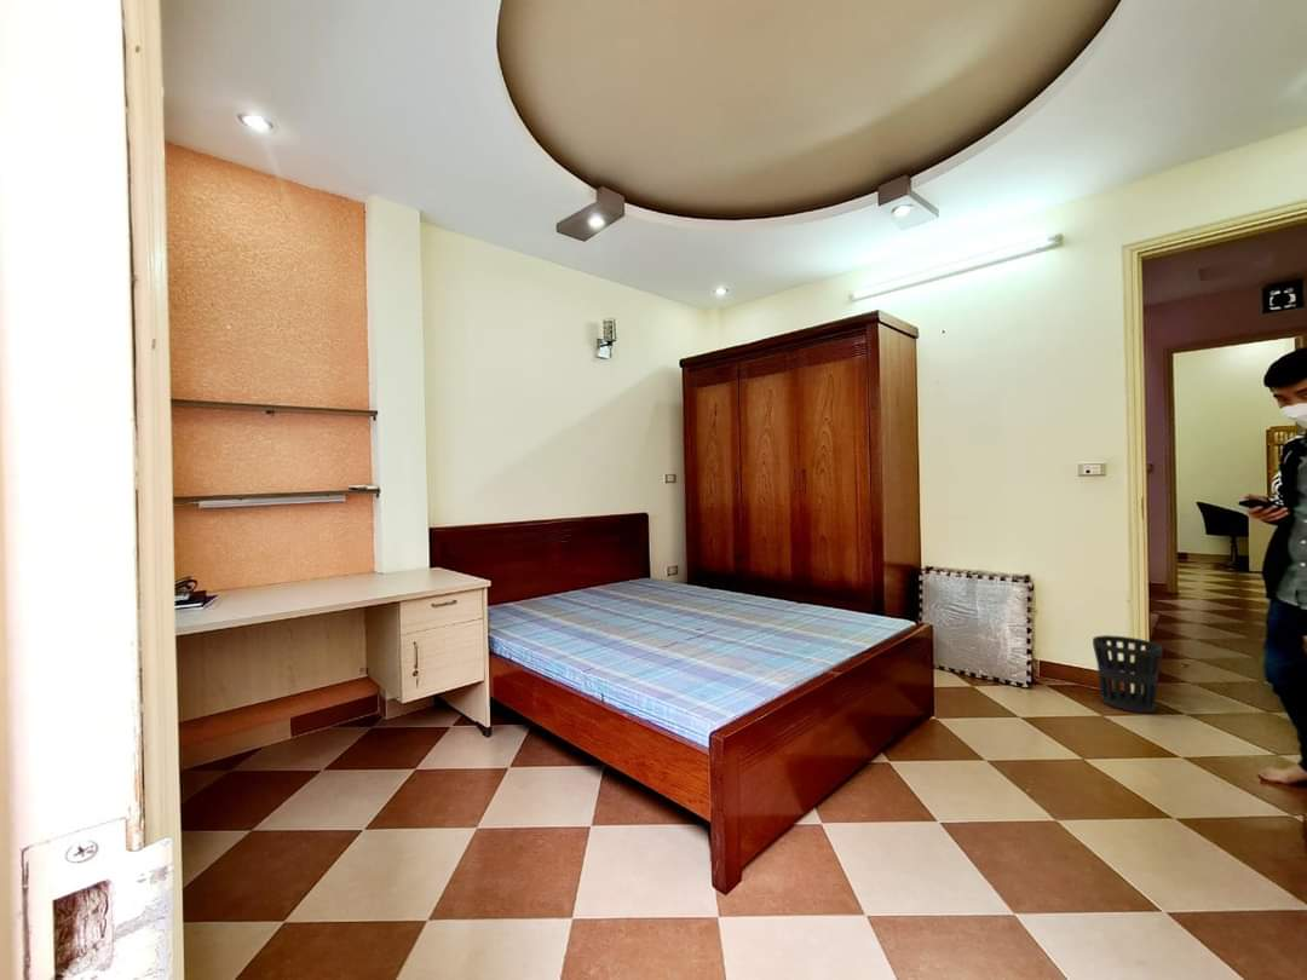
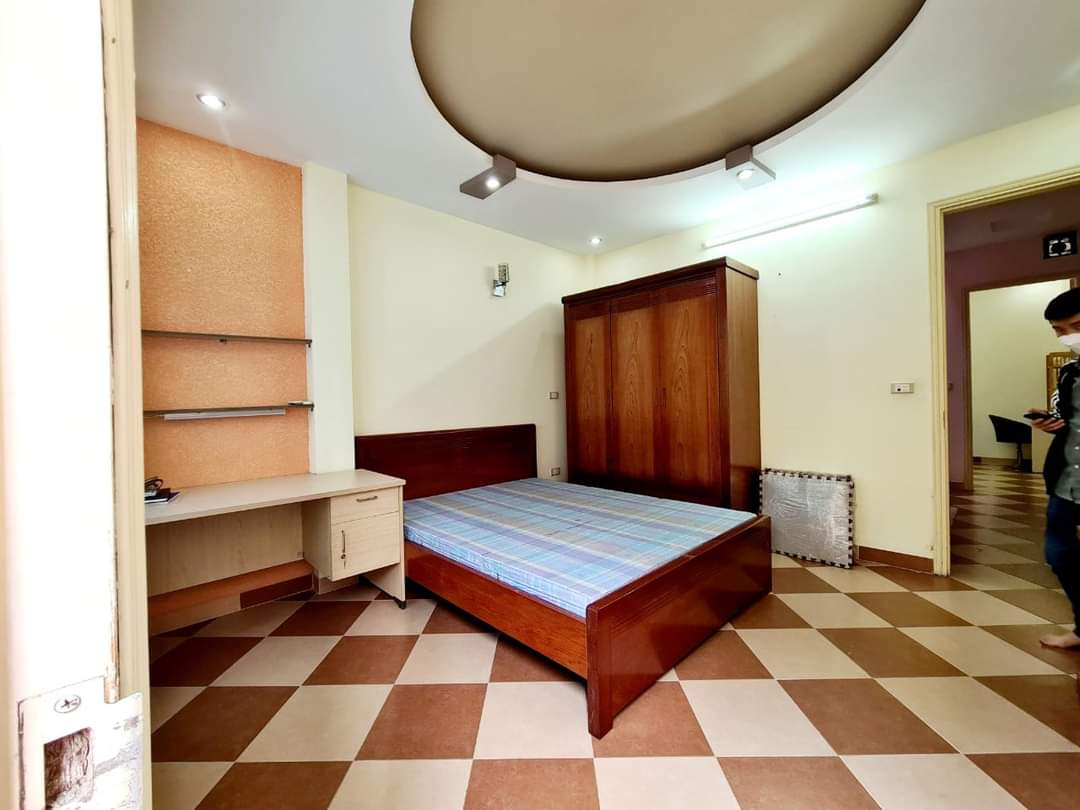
- wastebasket (1127, 673)
